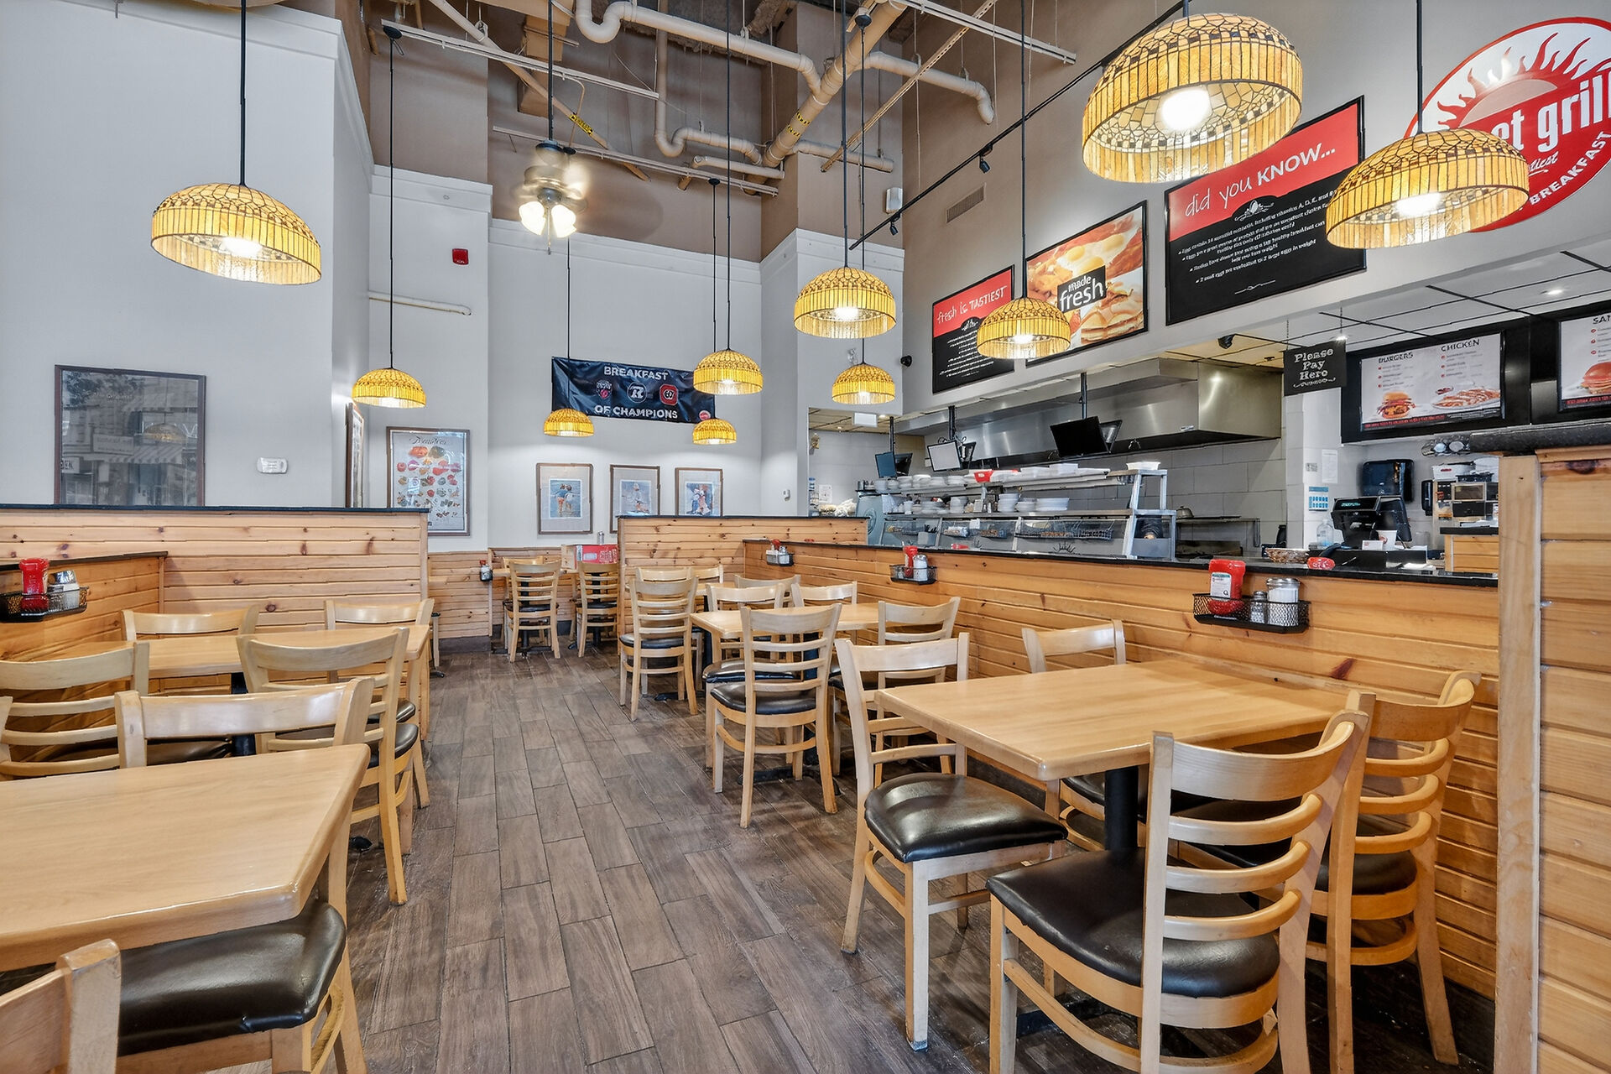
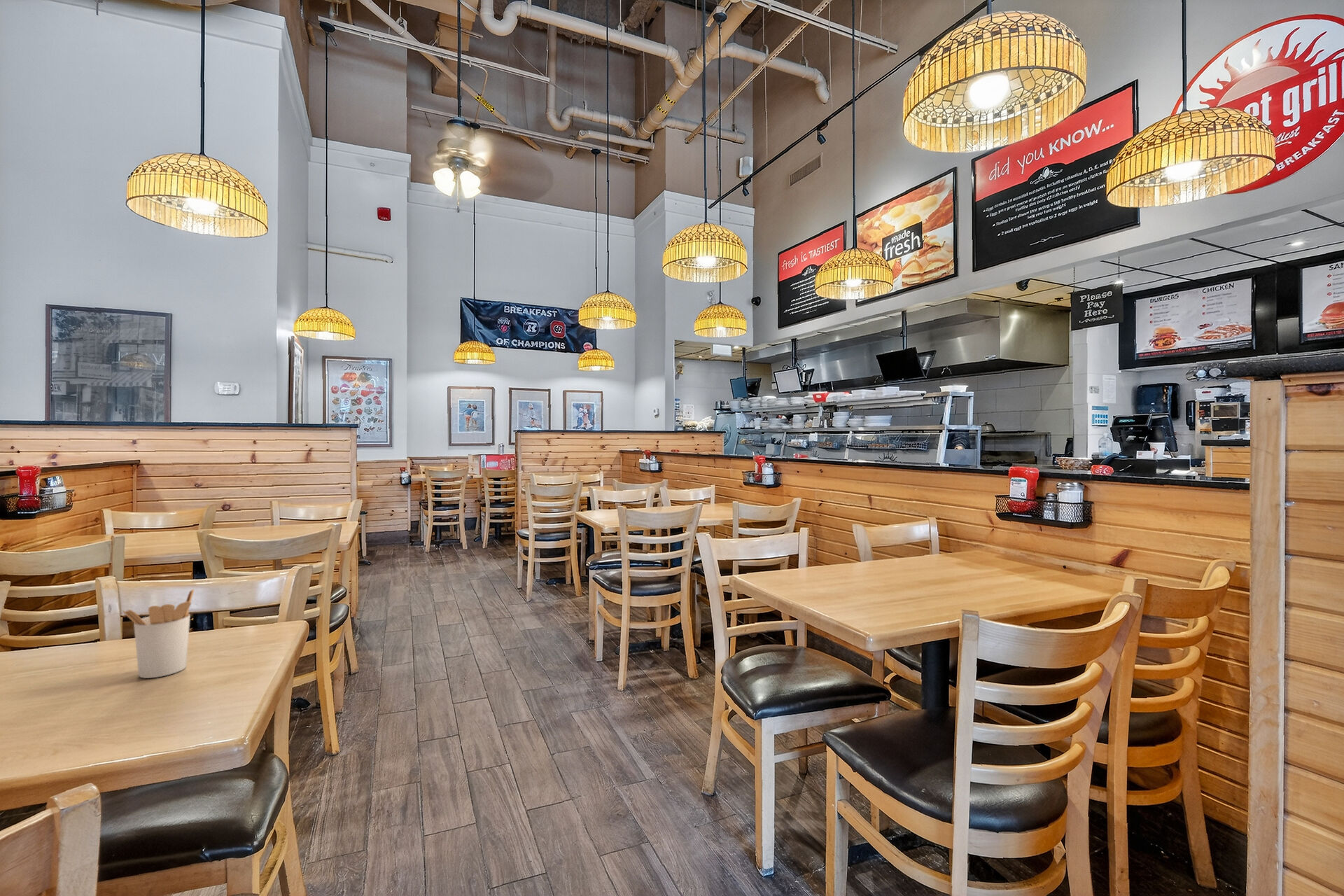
+ utensil holder (165, 634)
